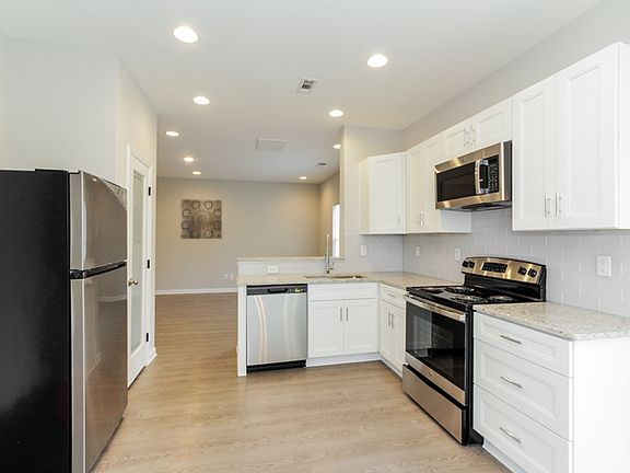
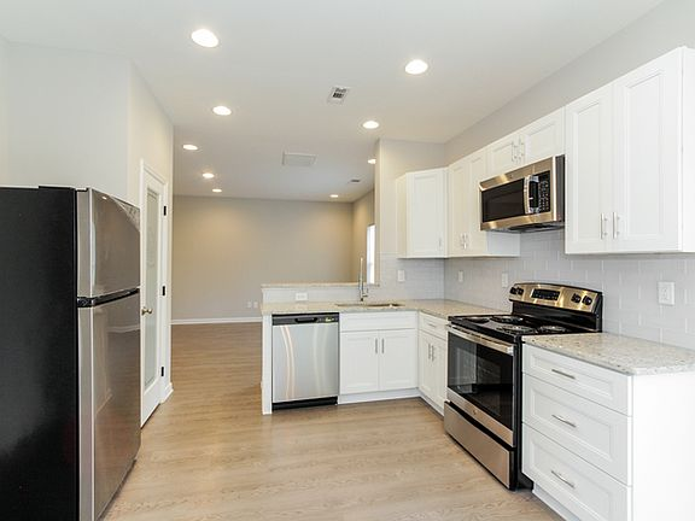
- wall art (201, 219)
